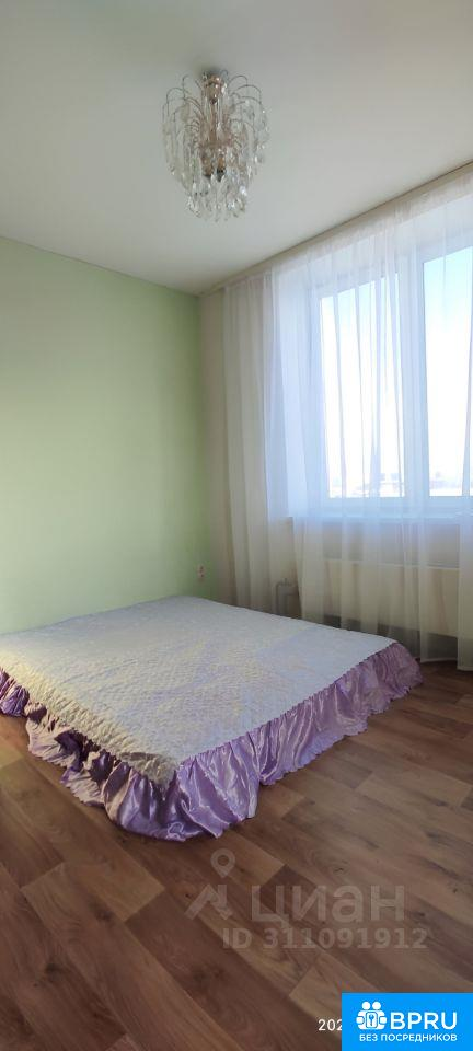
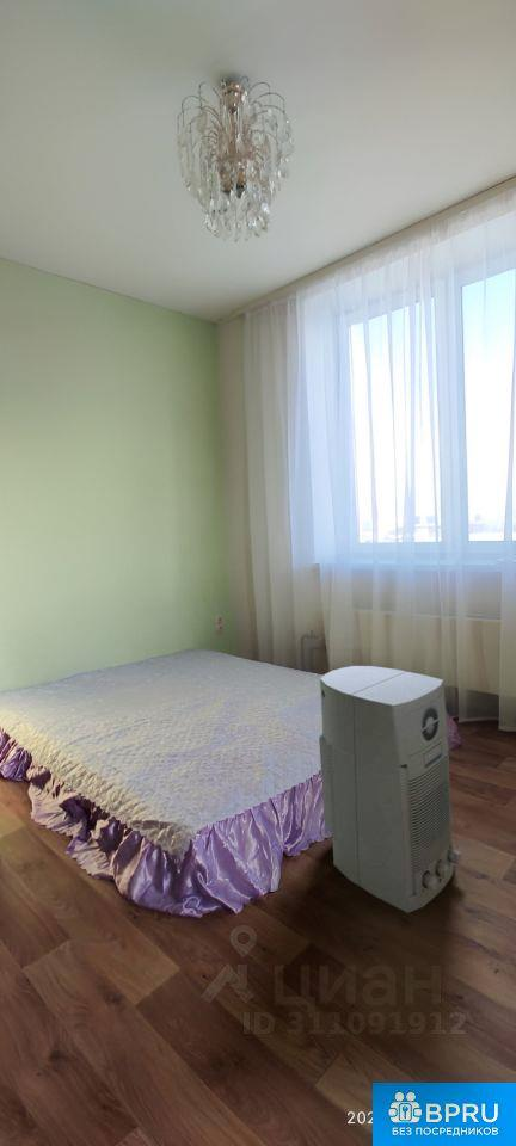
+ air purifier (382, 774)
